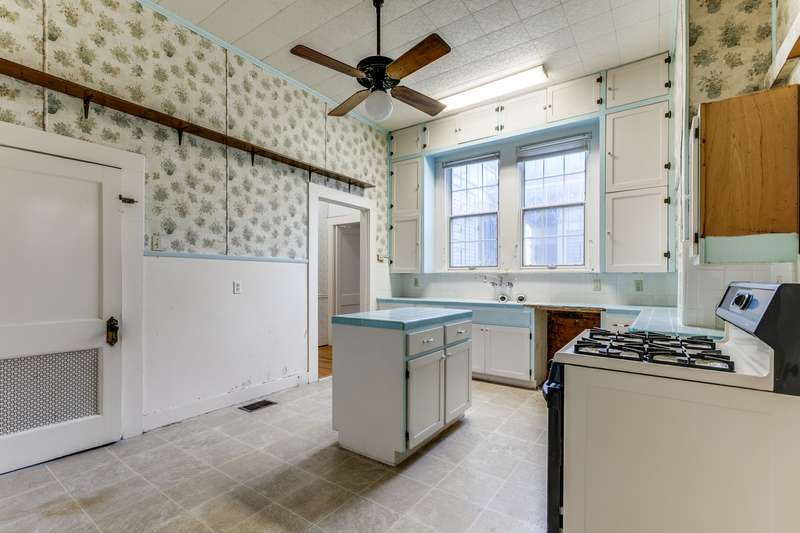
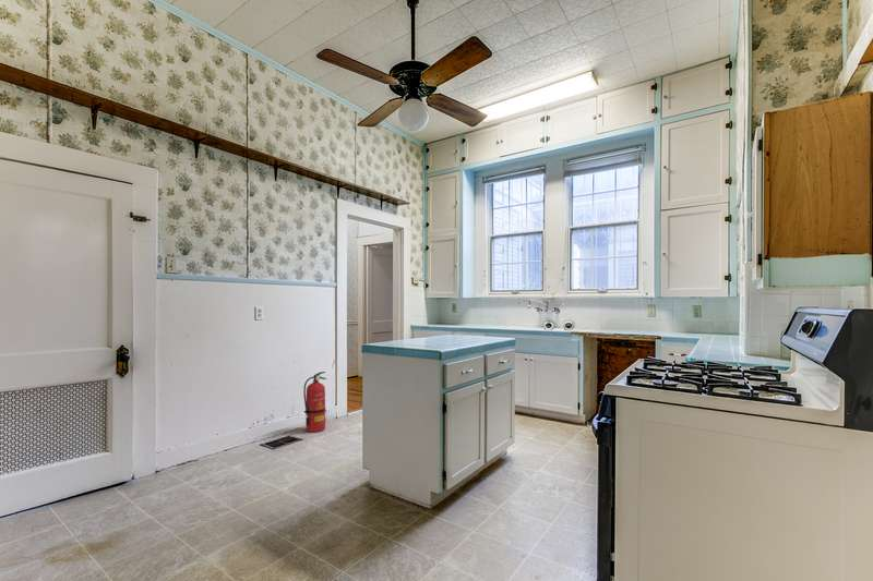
+ fire extinguisher (314, 401)
